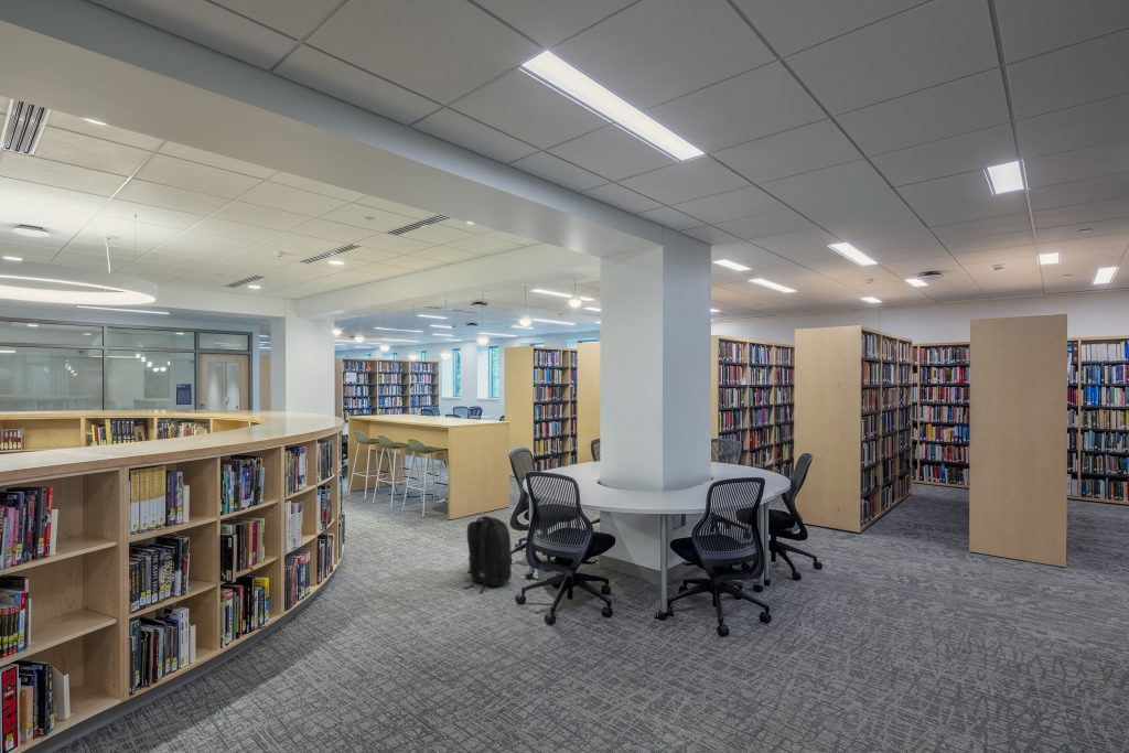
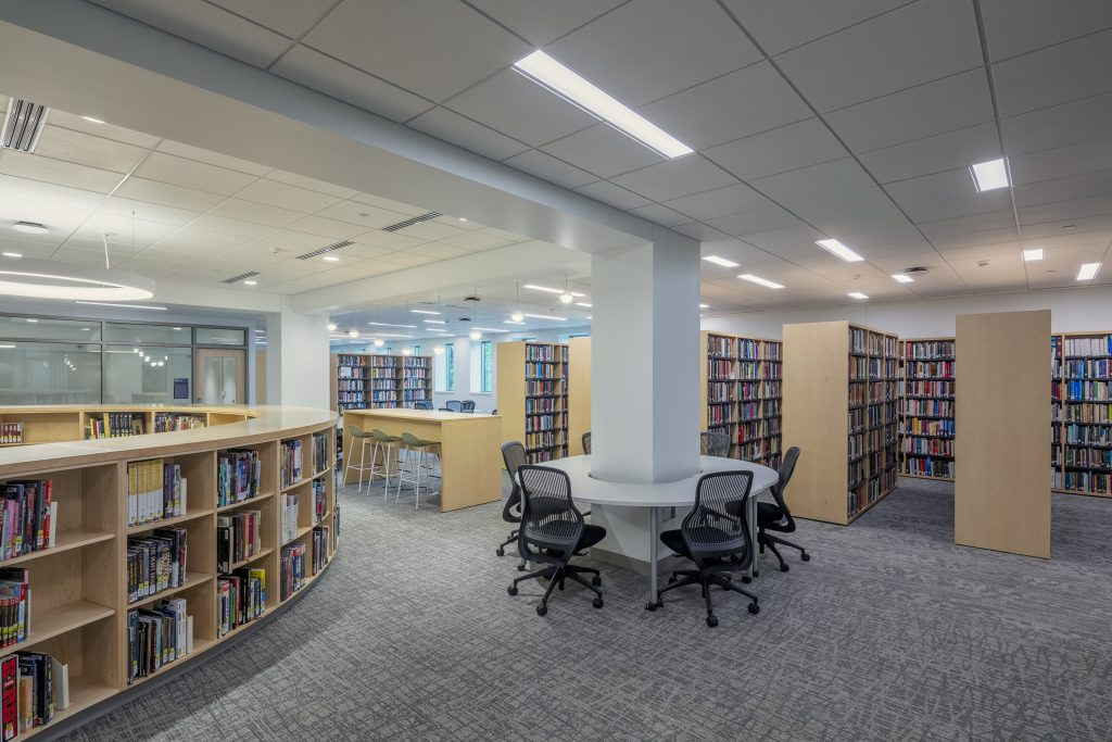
- backpack (486, 549)
